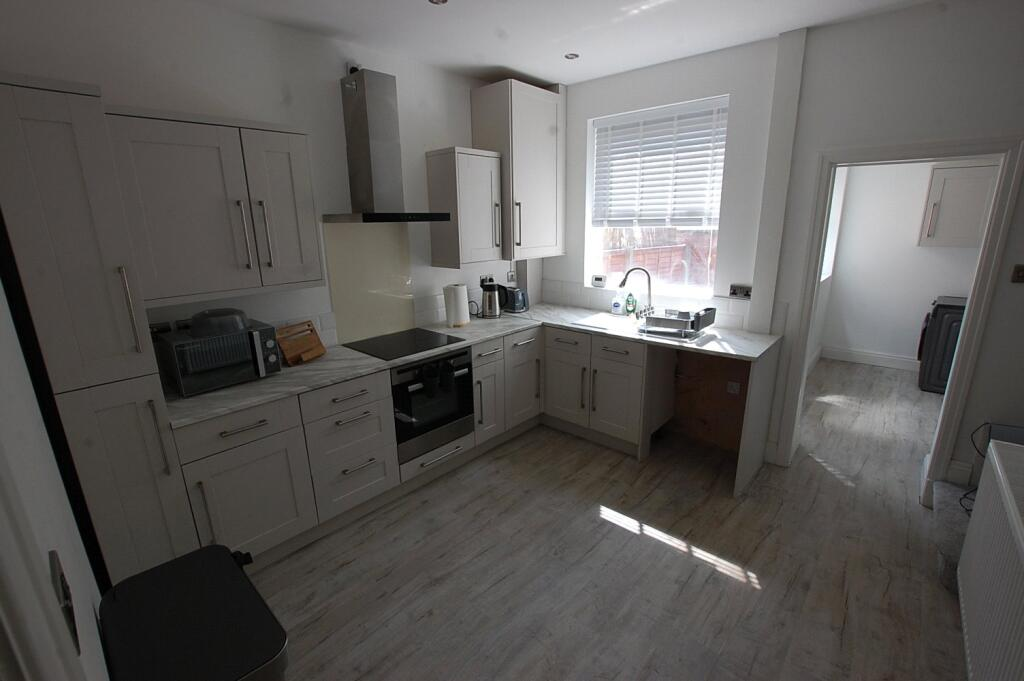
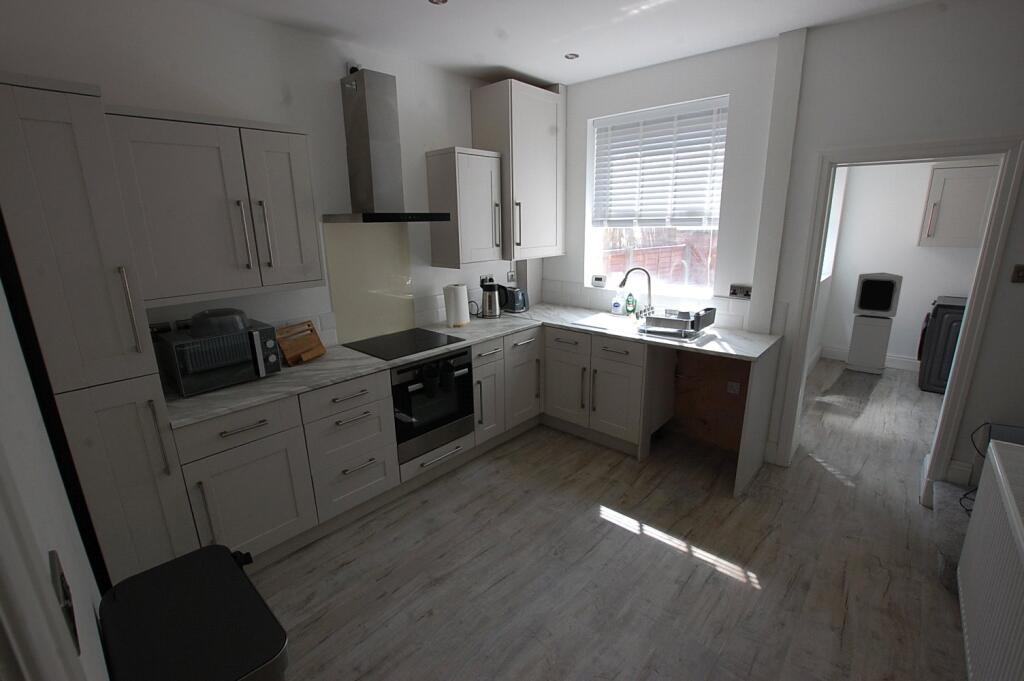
+ air purifier (873, 322)
